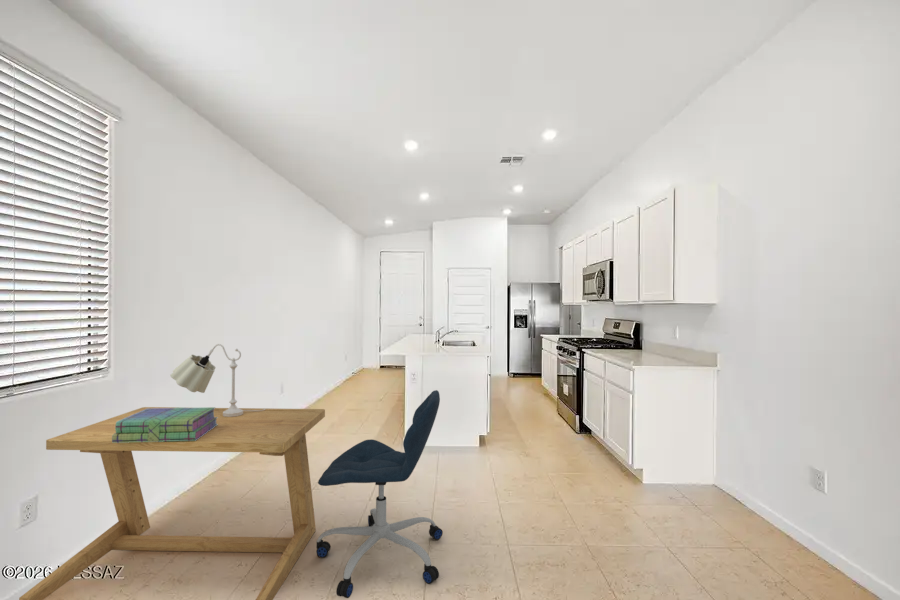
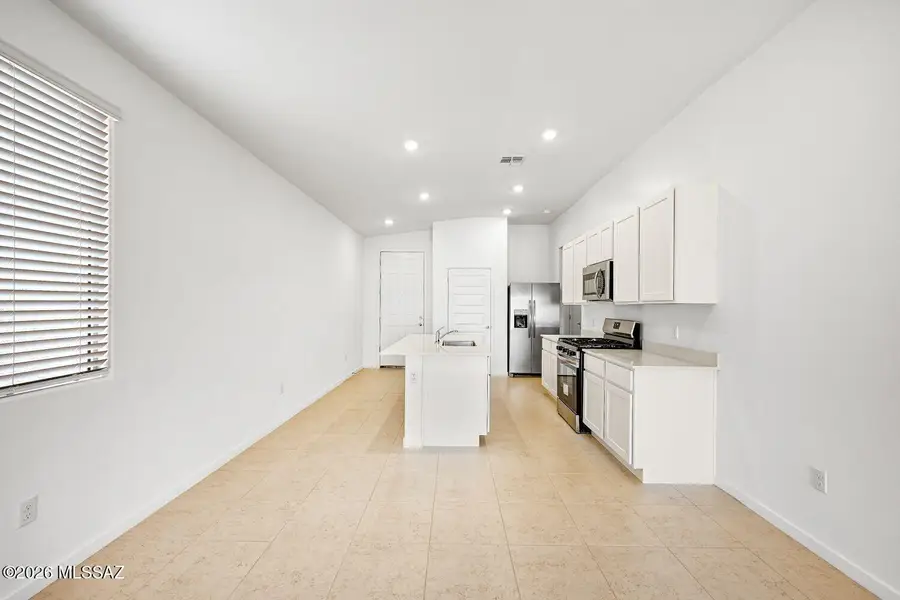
- office chair (379, 474)
- stack of books (168, 423)
- table lamp (211, 376)
- desk (195, 451)
